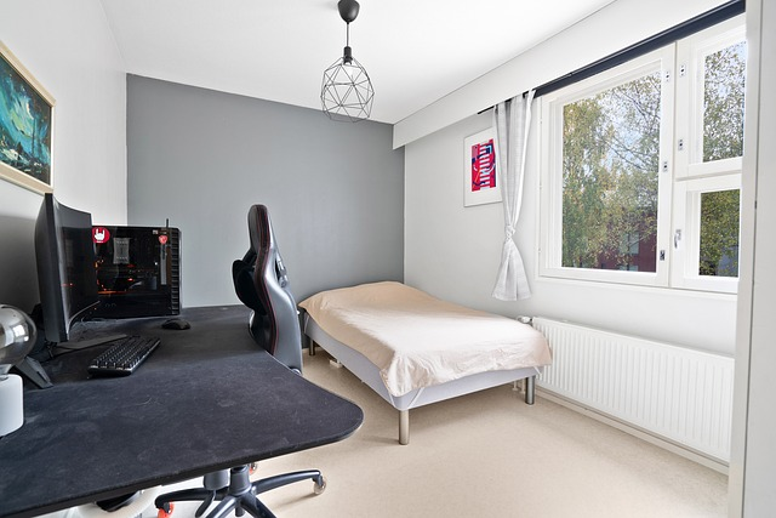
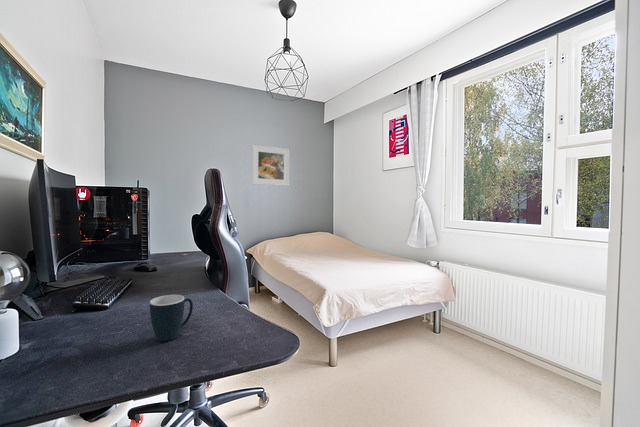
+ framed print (271, 166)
+ mug (173, 316)
